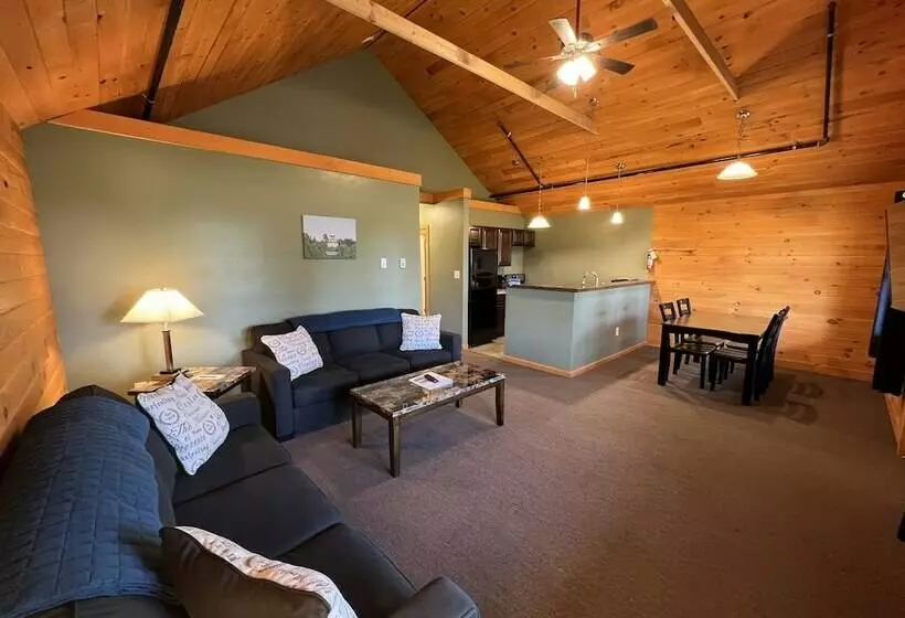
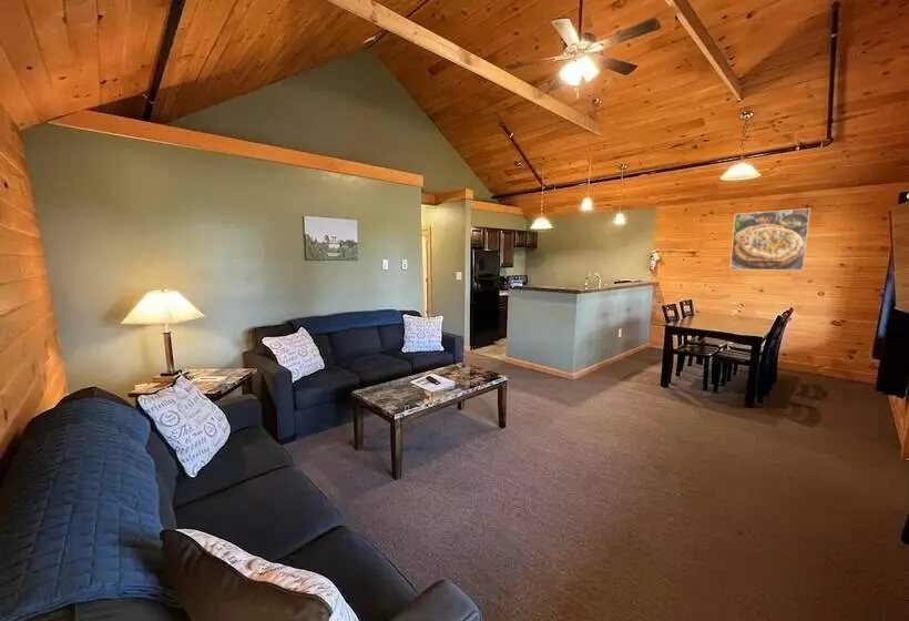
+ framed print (767, 241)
